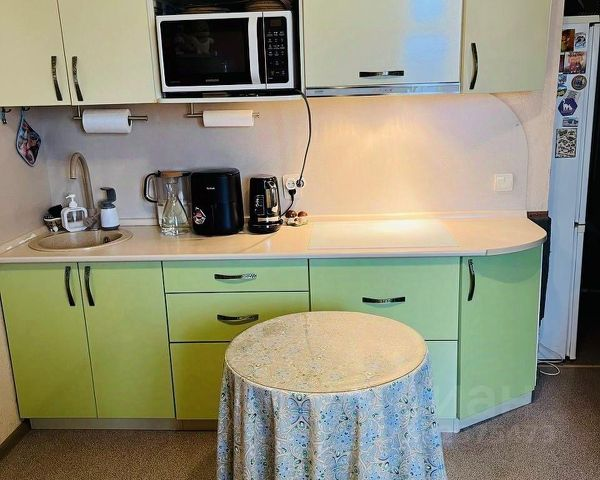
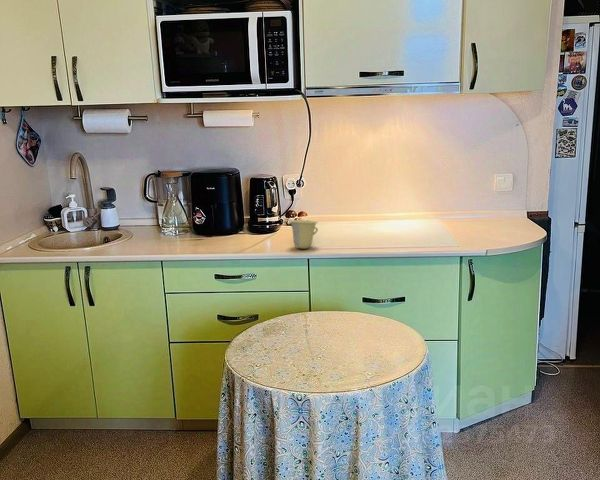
+ cup (303, 233)
